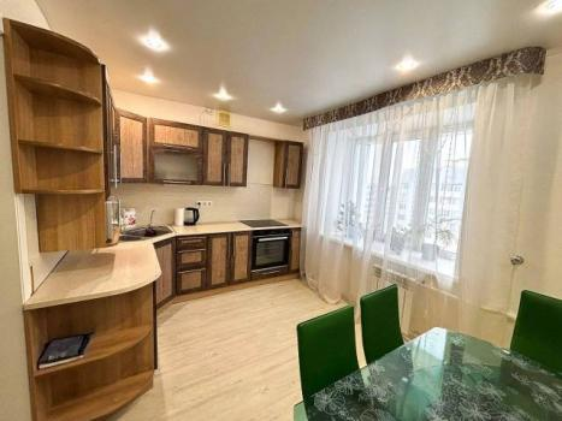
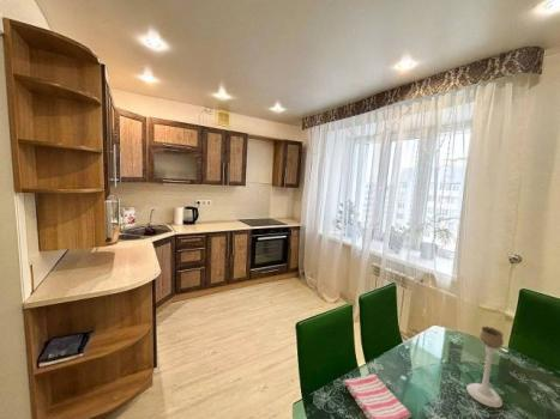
+ dish towel (374, 395)
+ candle holder (488, 363)
